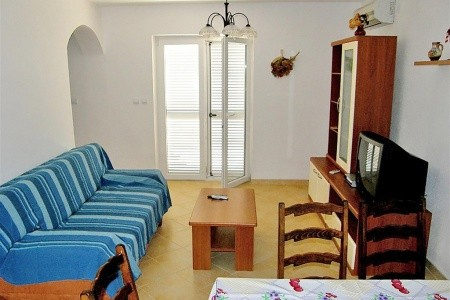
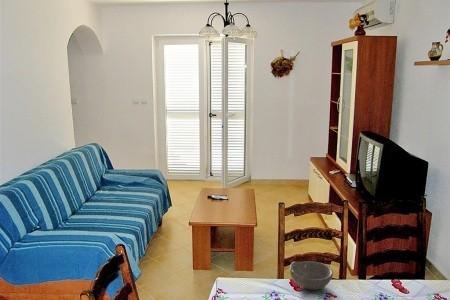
+ bowl (310, 276)
